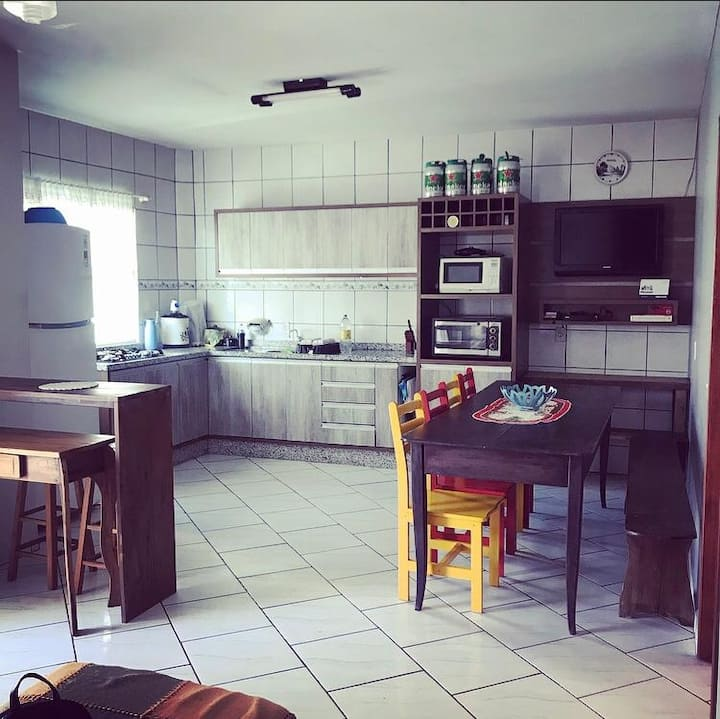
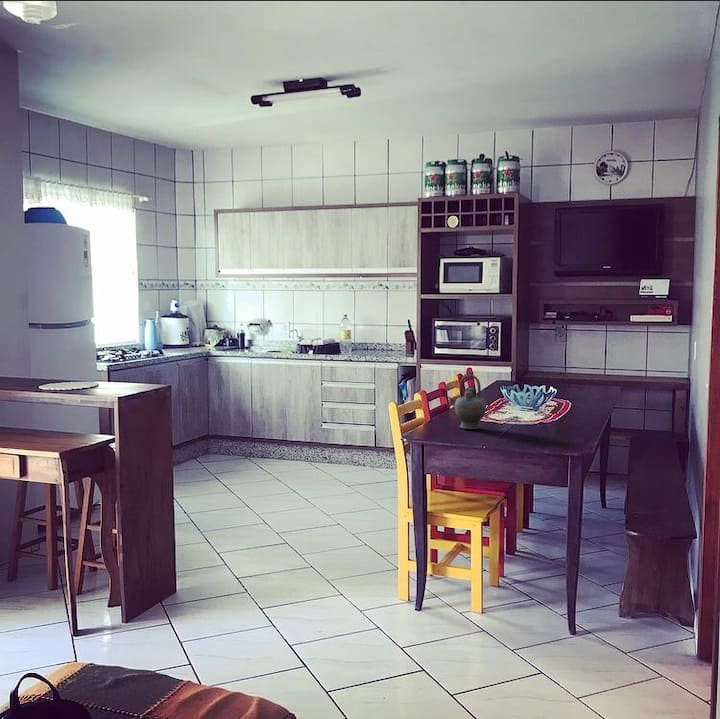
+ teapot (466, 401)
